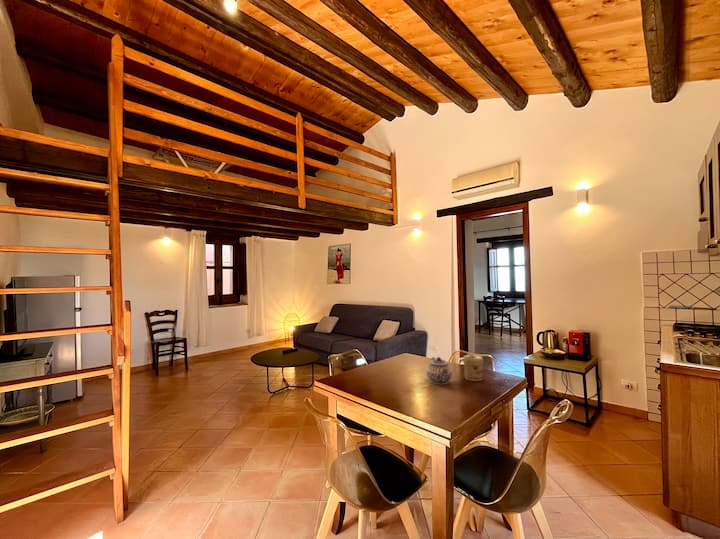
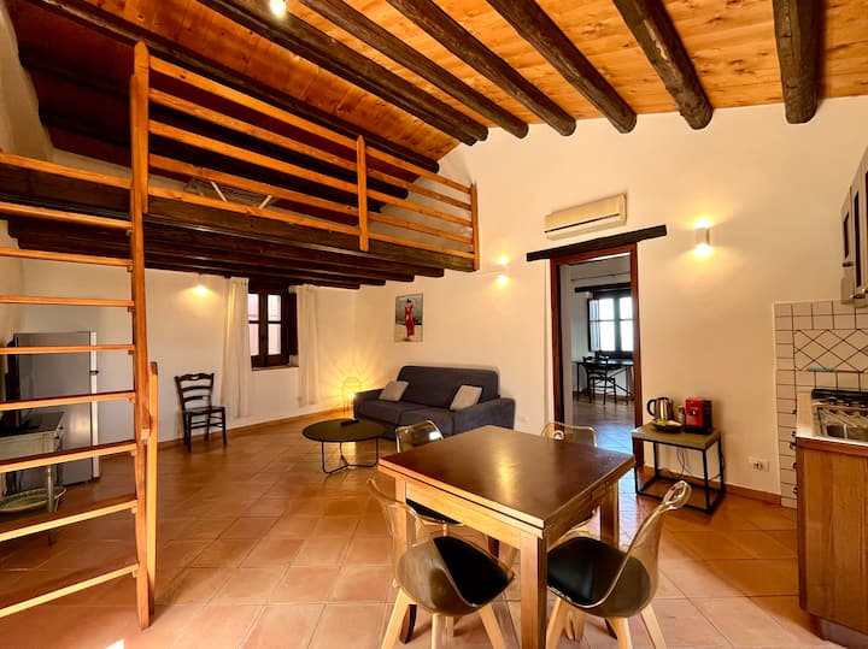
- jar (473, 367)
- teapot (439, 369)
